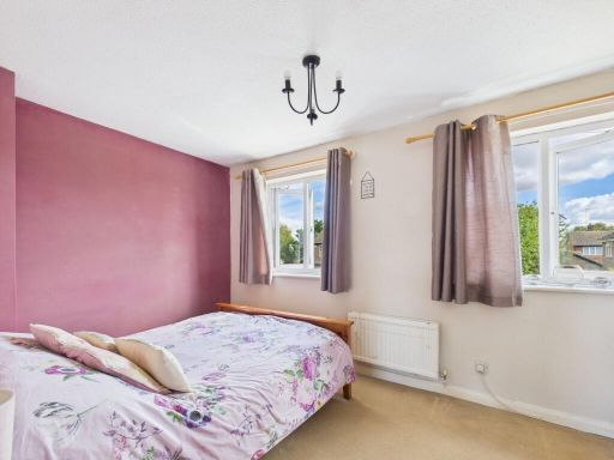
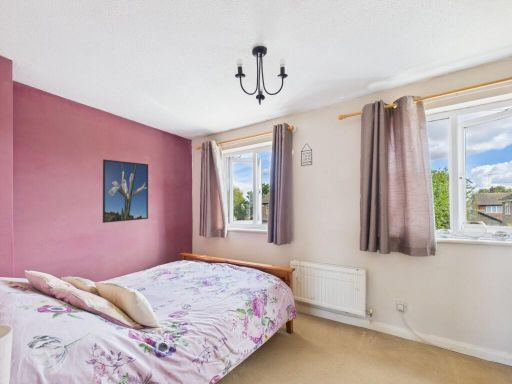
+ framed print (127, 191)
